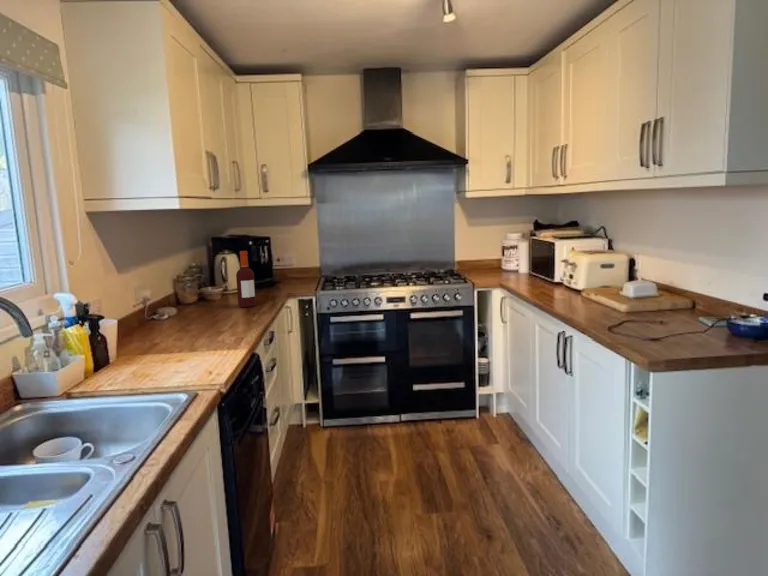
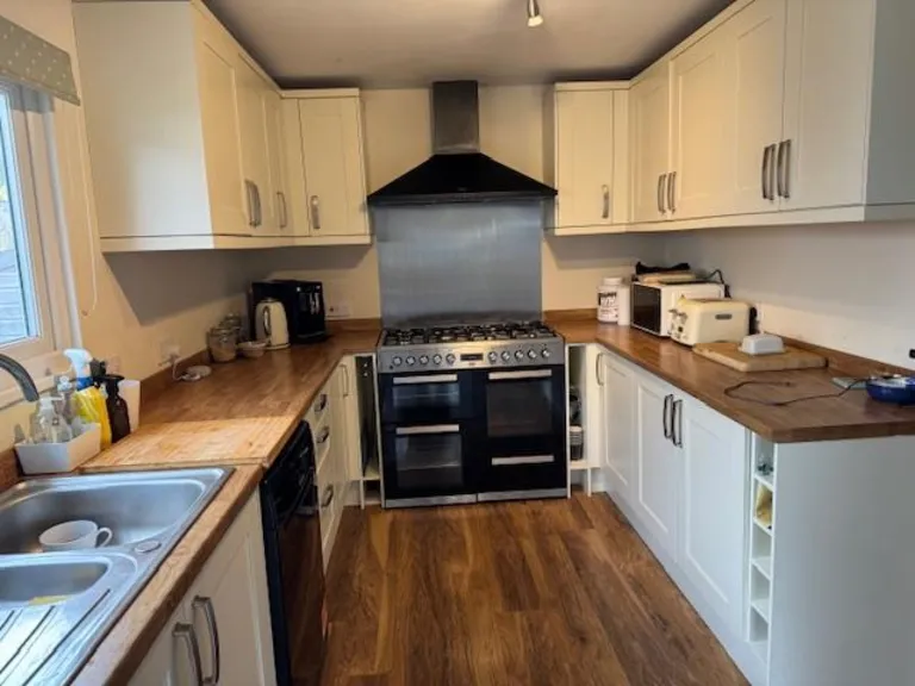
- bottle (245, 278)
